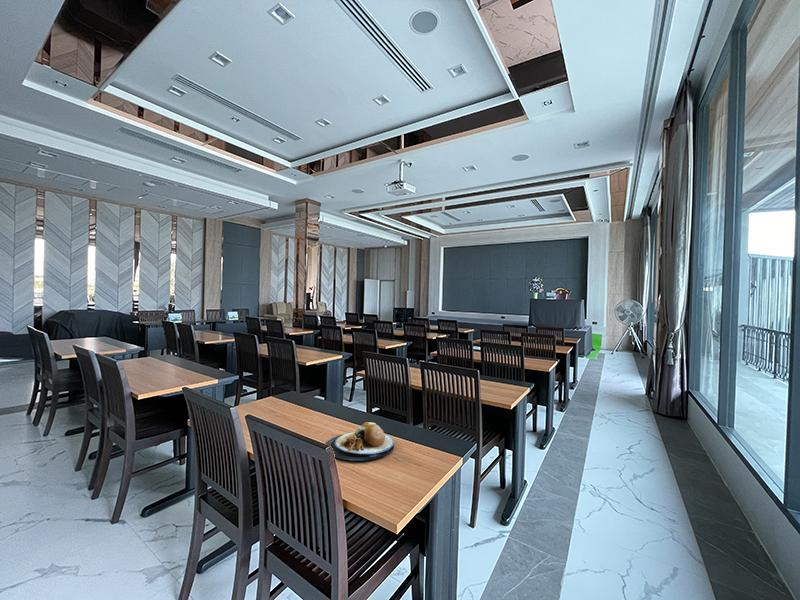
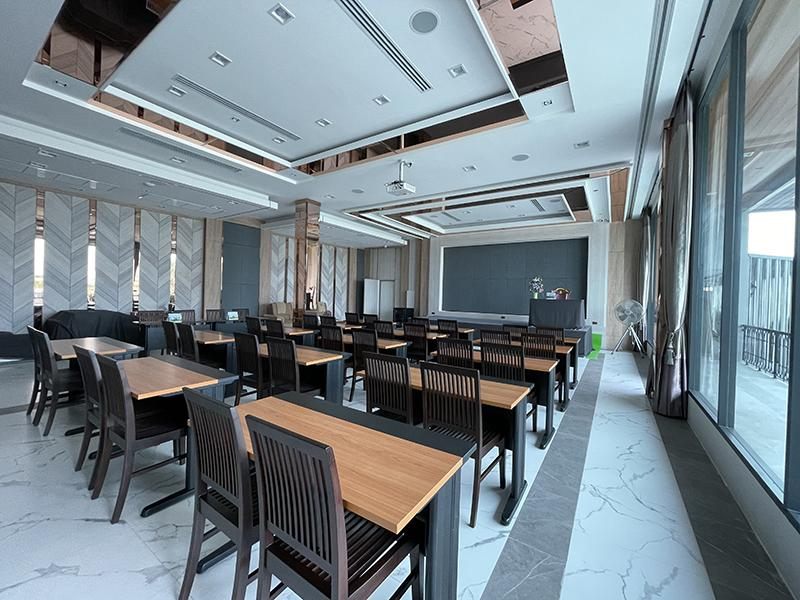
- plate (359, 435)
